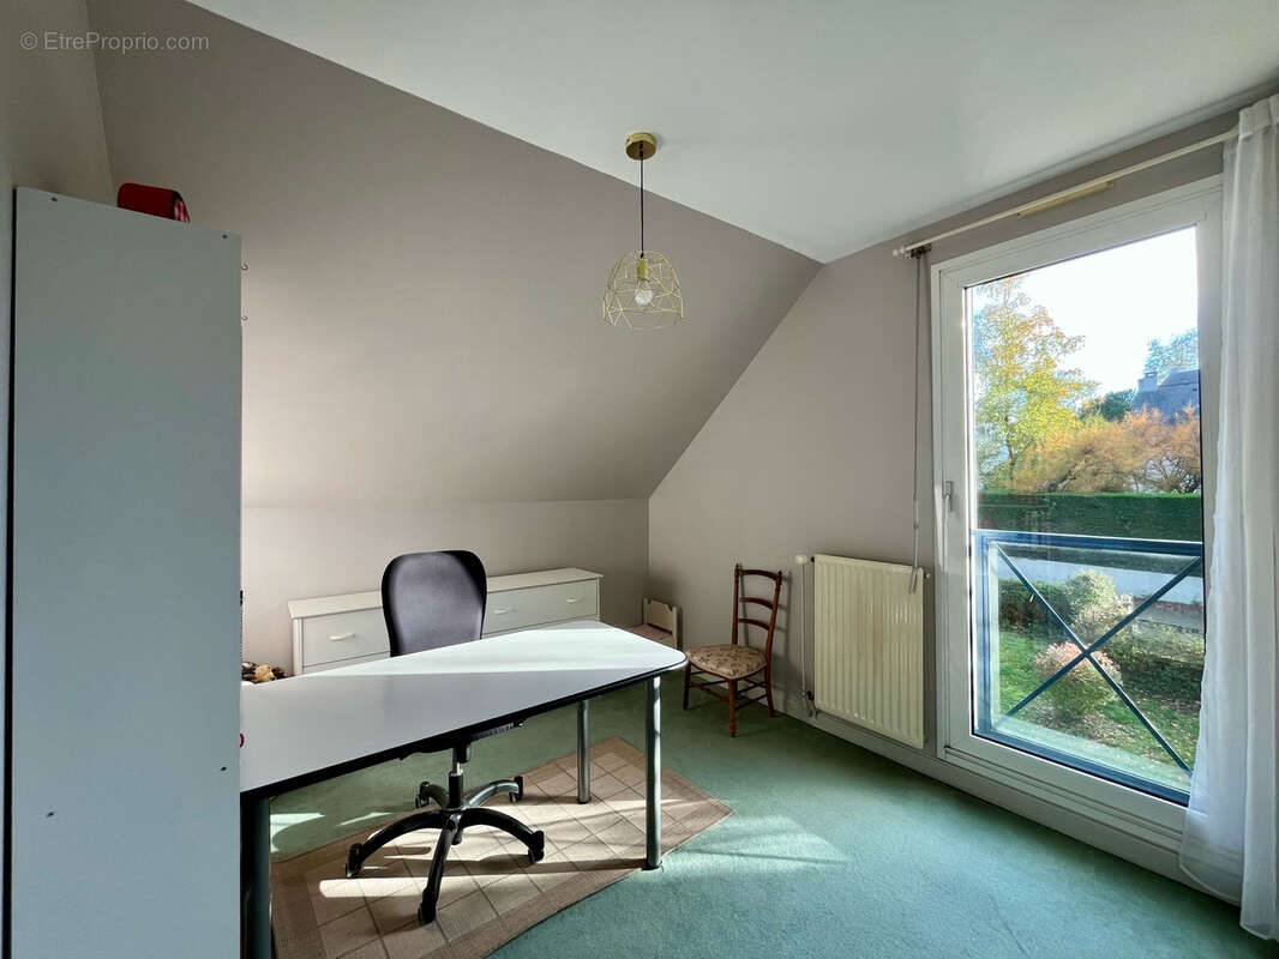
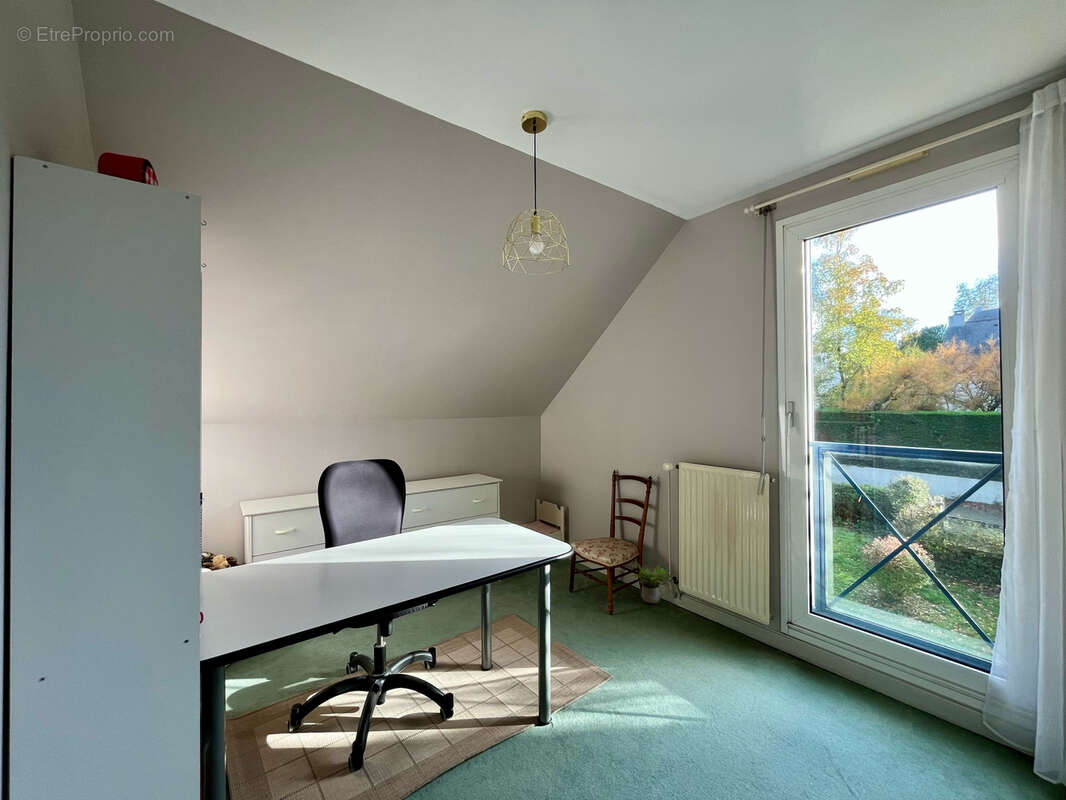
+ potted plant (652, 583)
